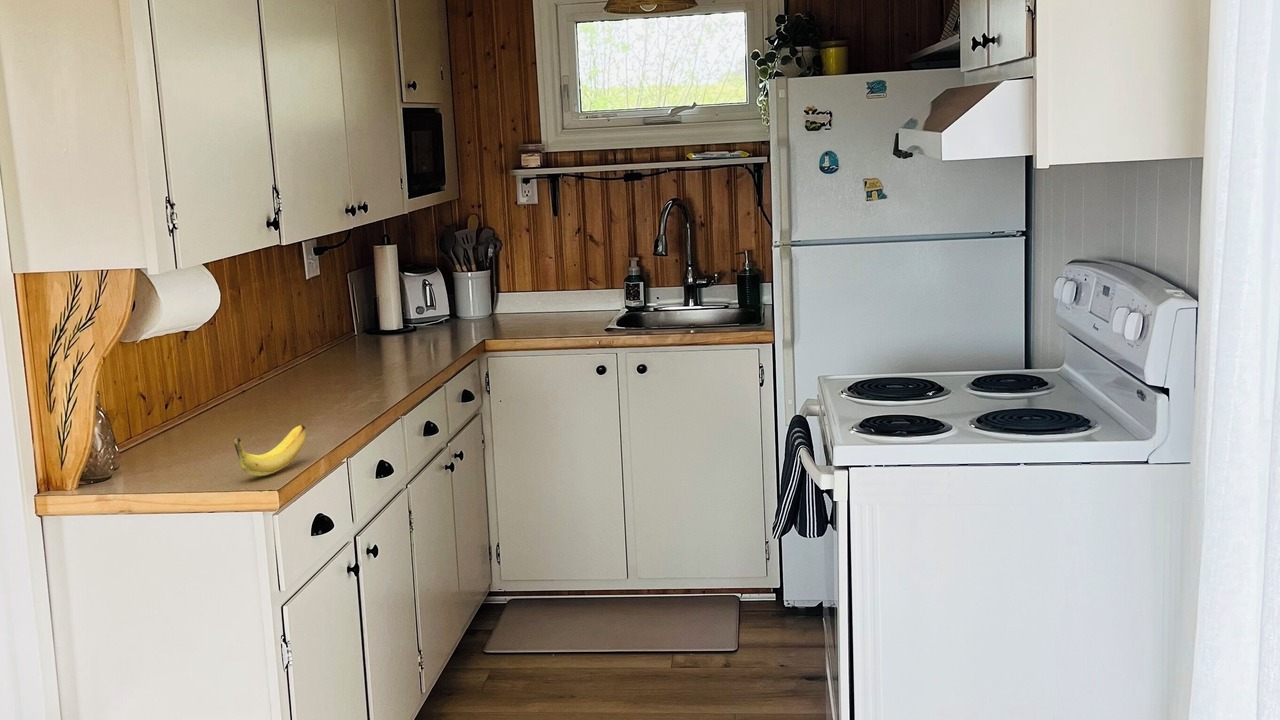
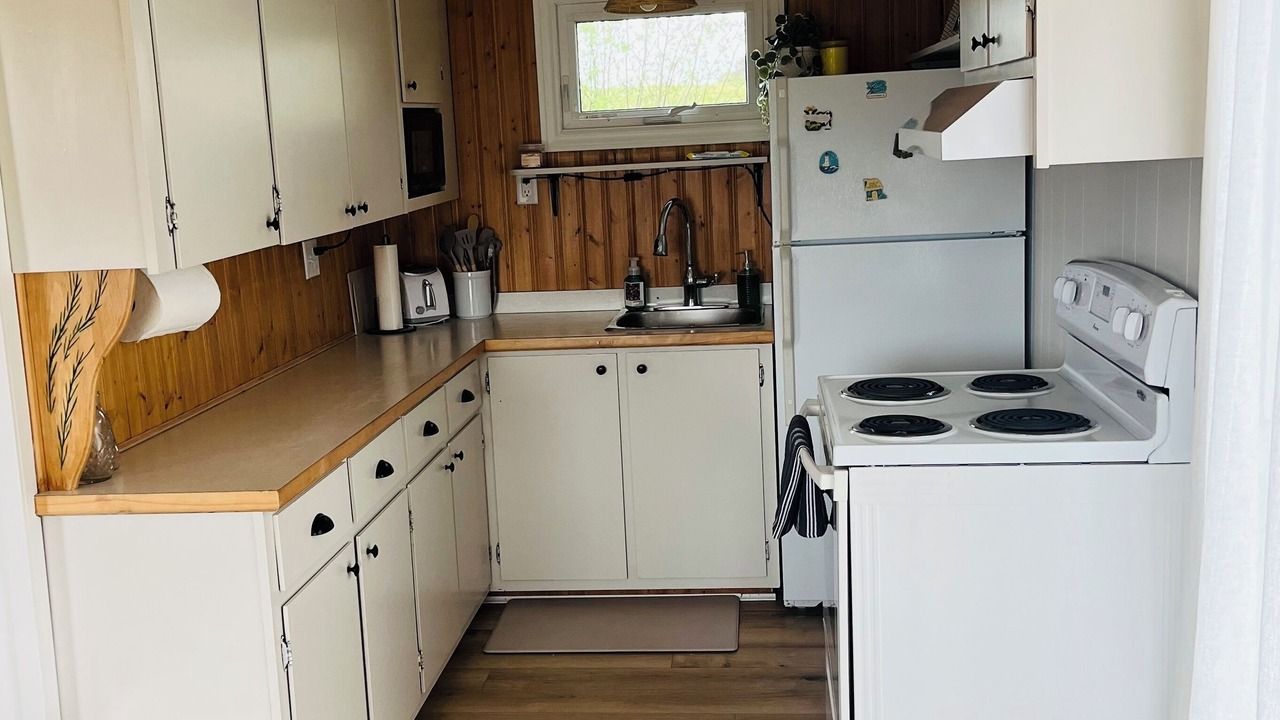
- banana (271, 450)
